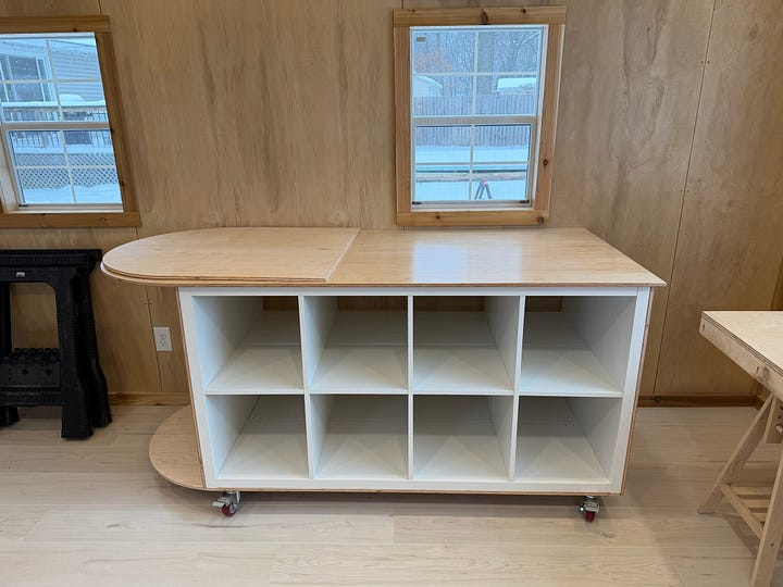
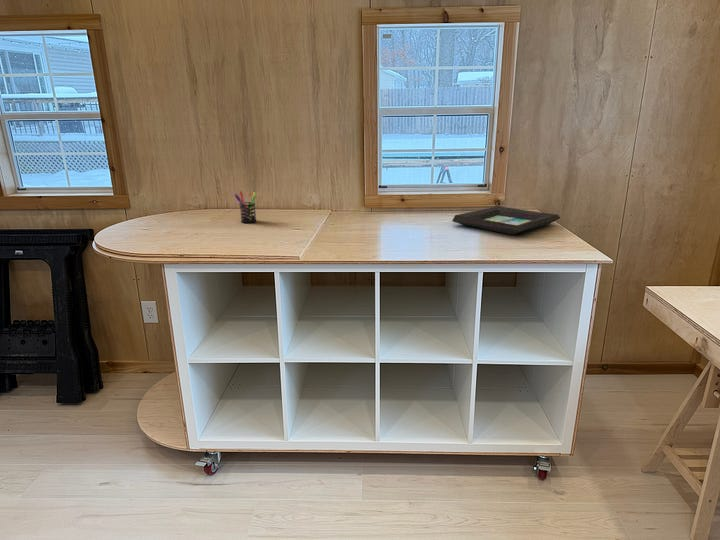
+ pen holder (248, 206)
+ picture frame (505, 219)
